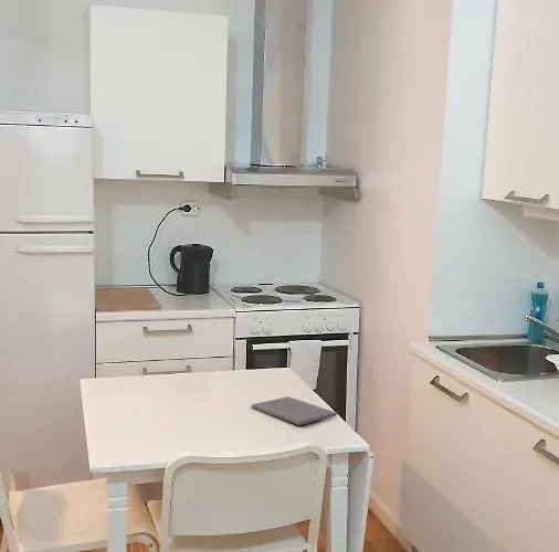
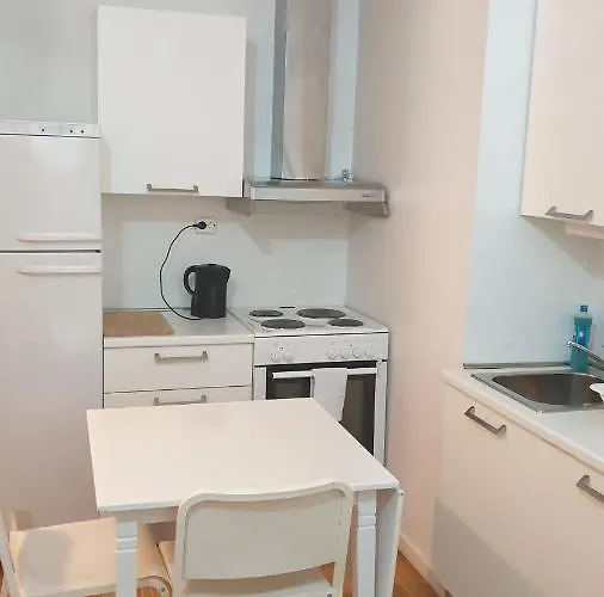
- notepad (293, 410)
